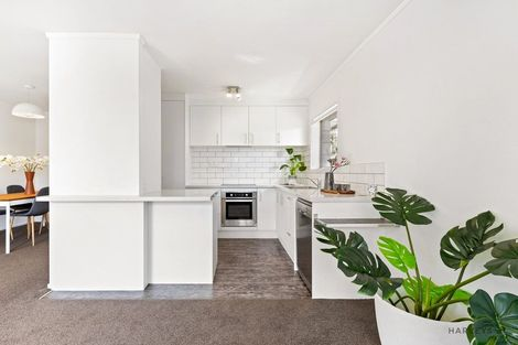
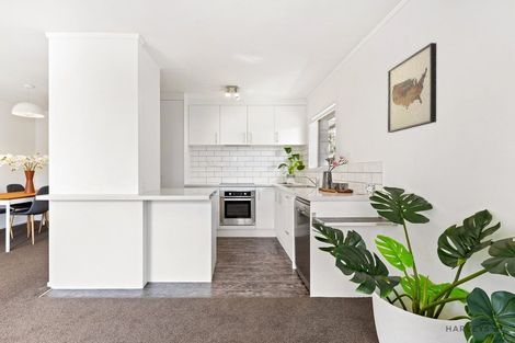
+ wall art (409, 93)
